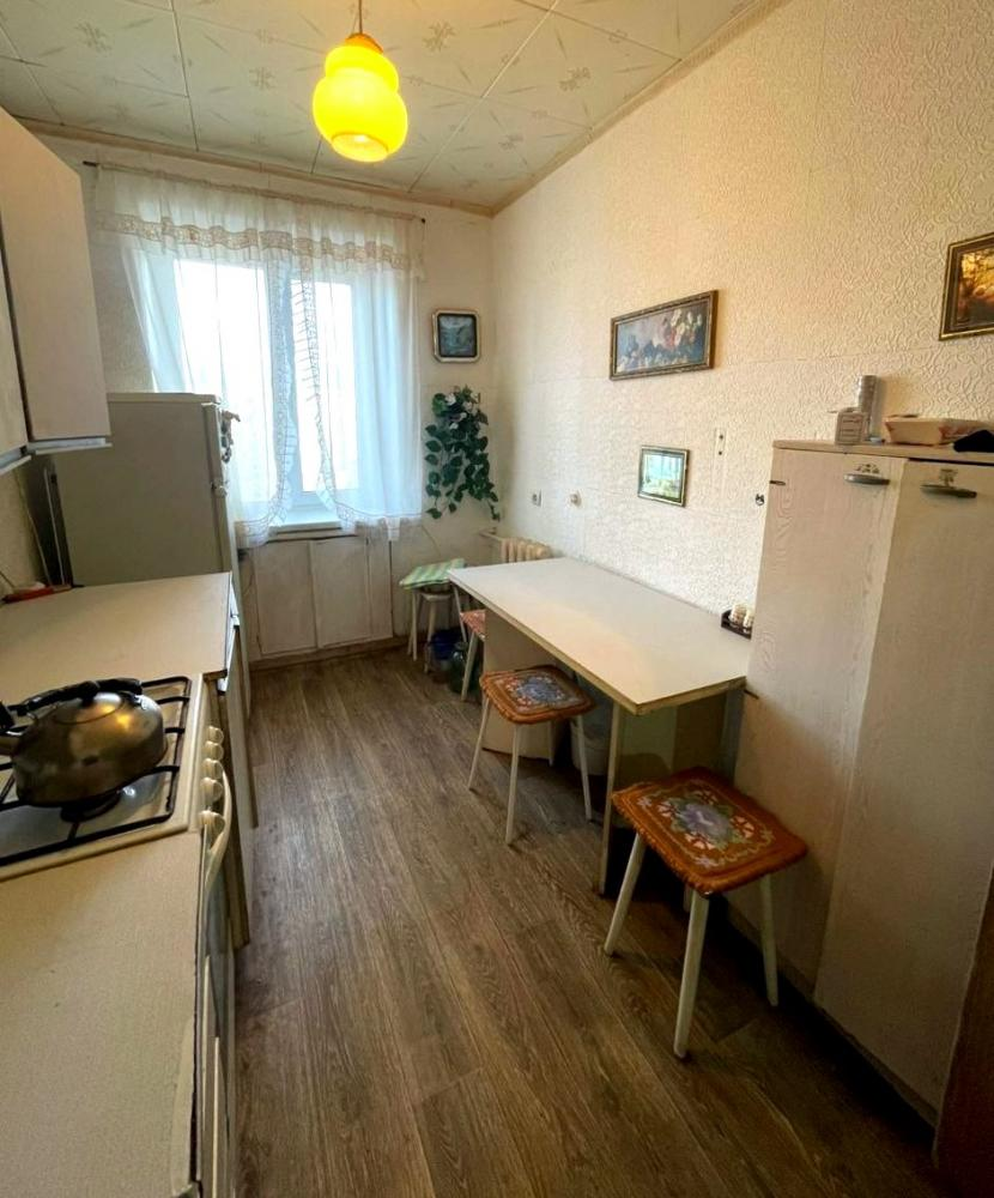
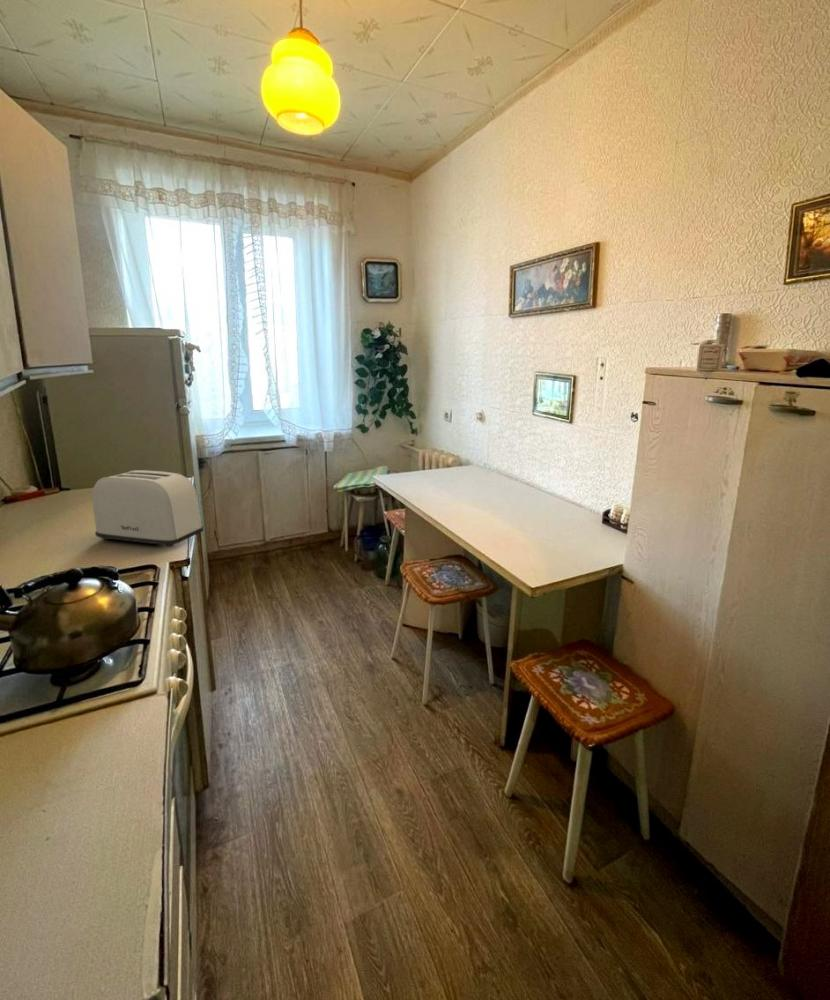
+ toaster (145, 505)
